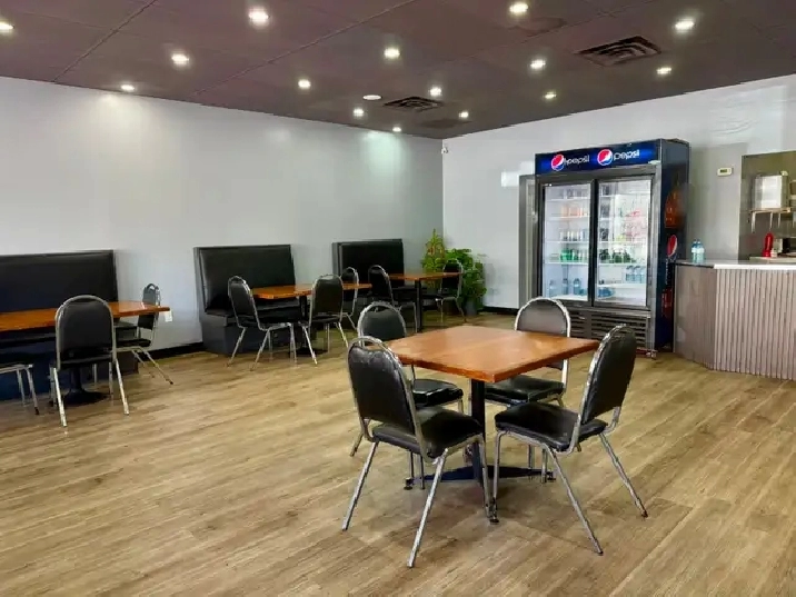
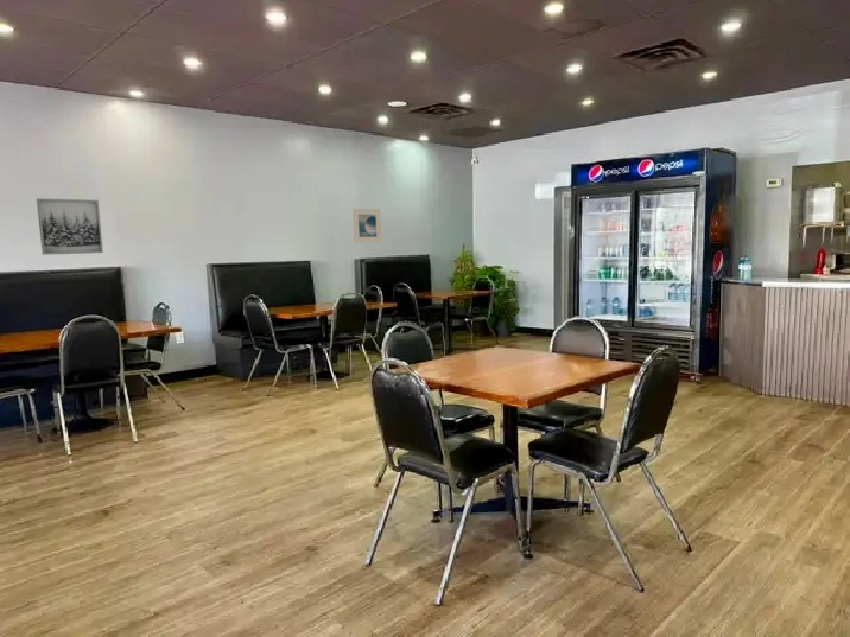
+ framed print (367, 225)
+ wall art (70, 227)
